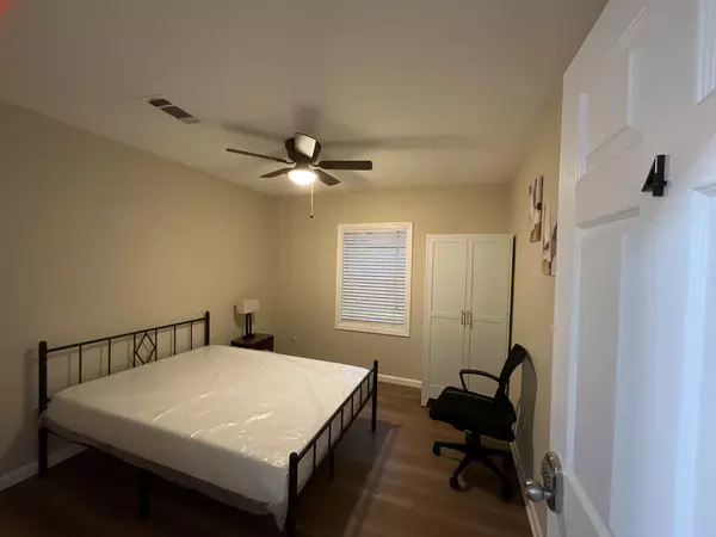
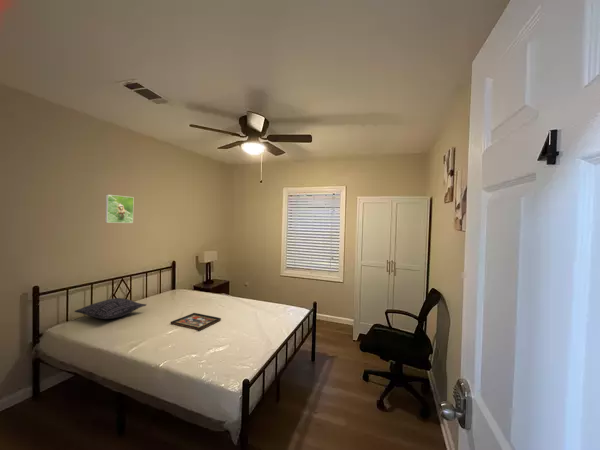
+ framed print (120, 209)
+ decorative tray (196, 320)
+ pillow (111, 308)
